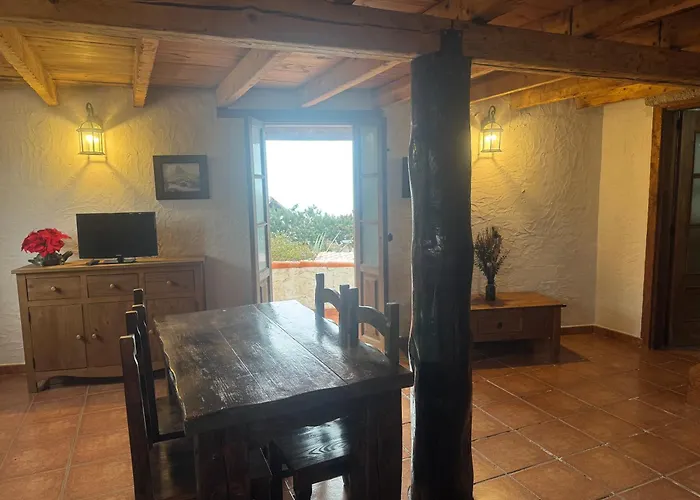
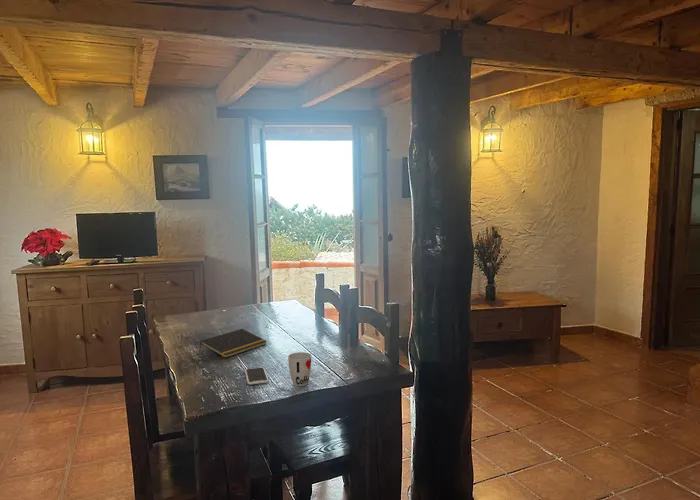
+ notepad (234, 342)
+ smartphone (256, 375)
+ cup (300, 369)
